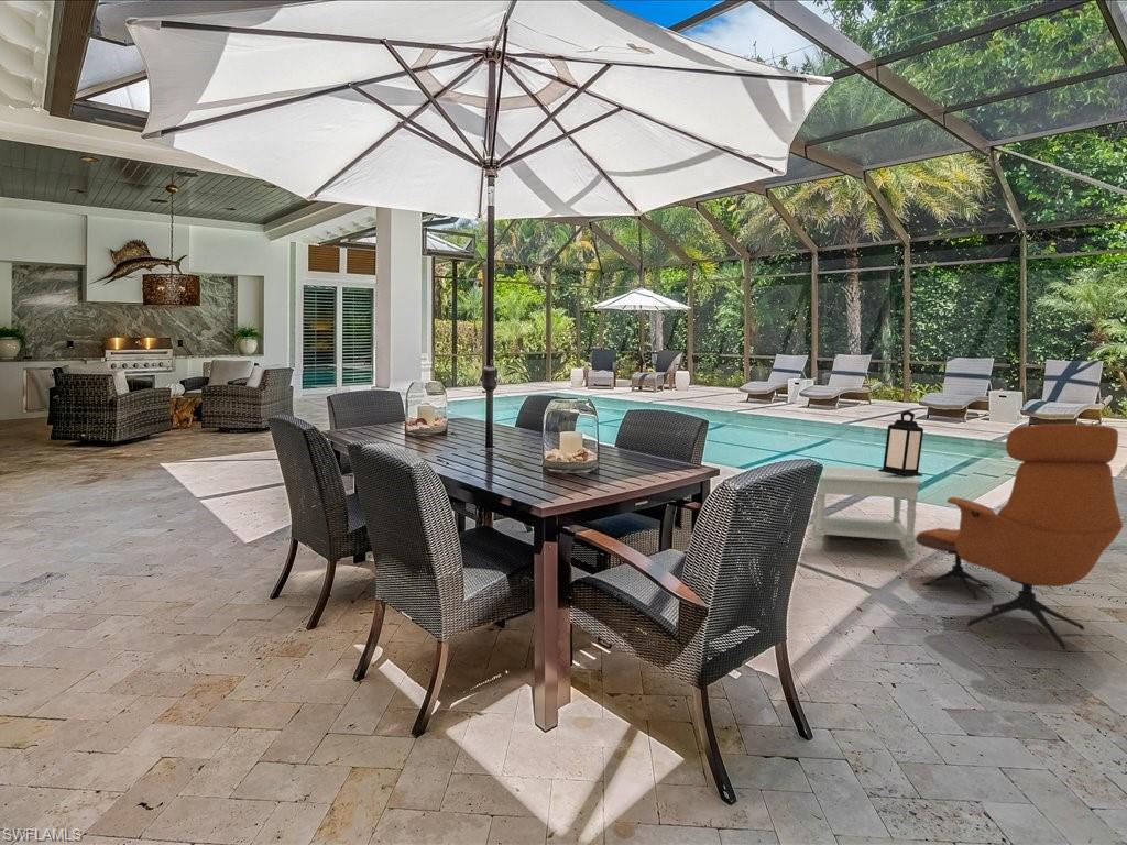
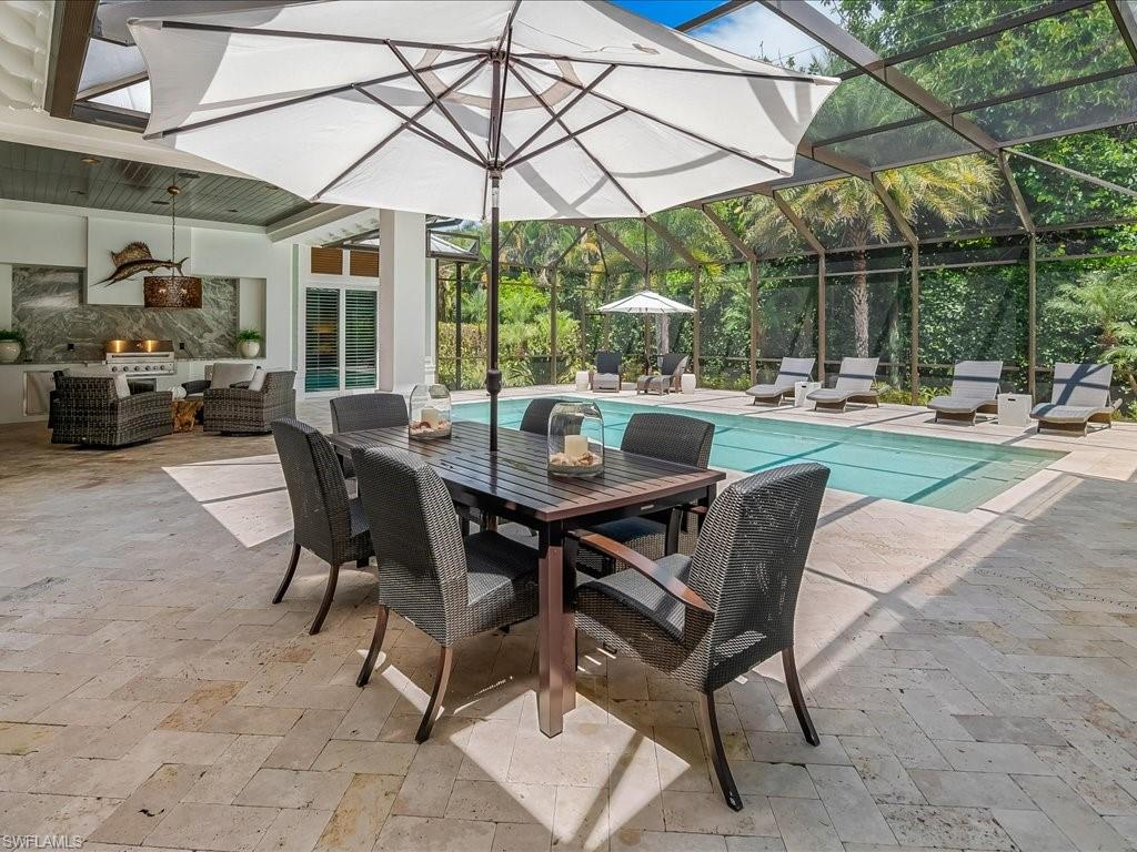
- side table (860, 518)
- lantern (900, 442)
- lounge chair (998, 515)
